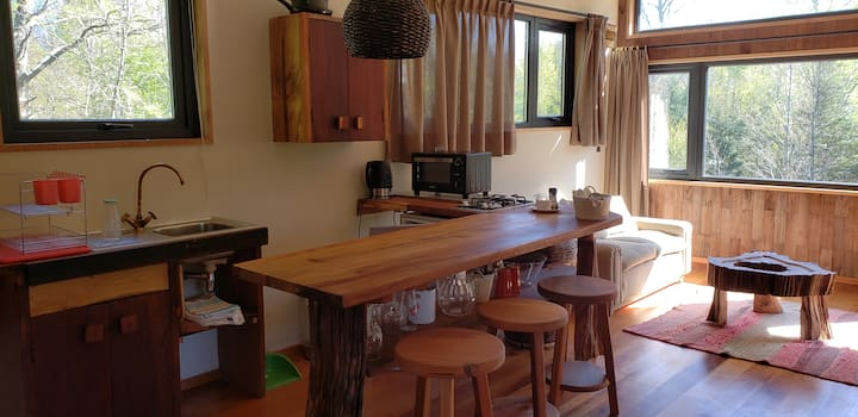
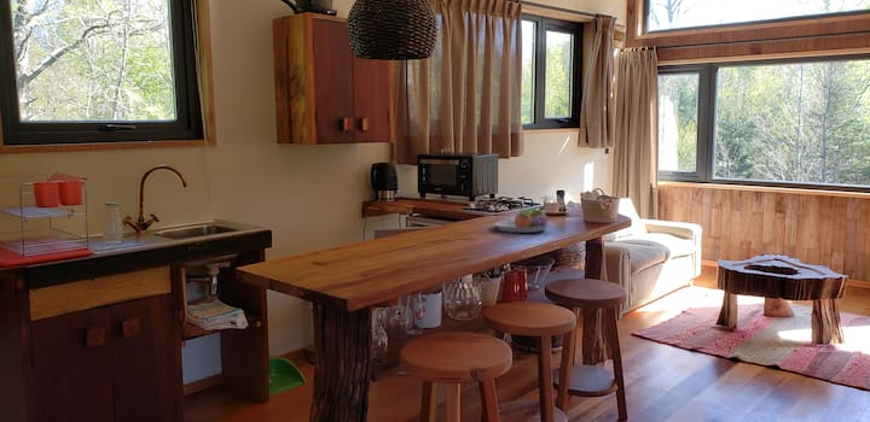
+ fruit bowl (523, 217)
